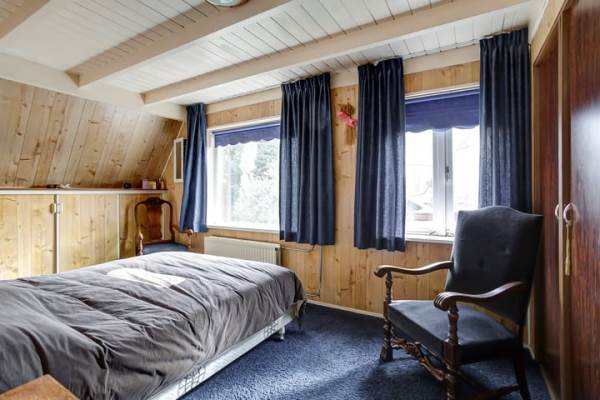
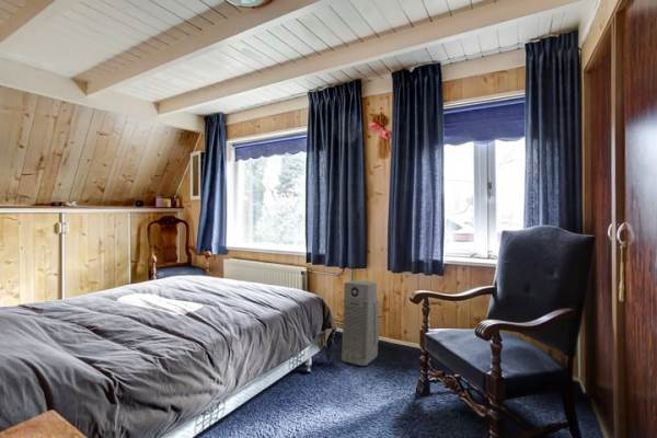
+ air purifier (361, 319)
